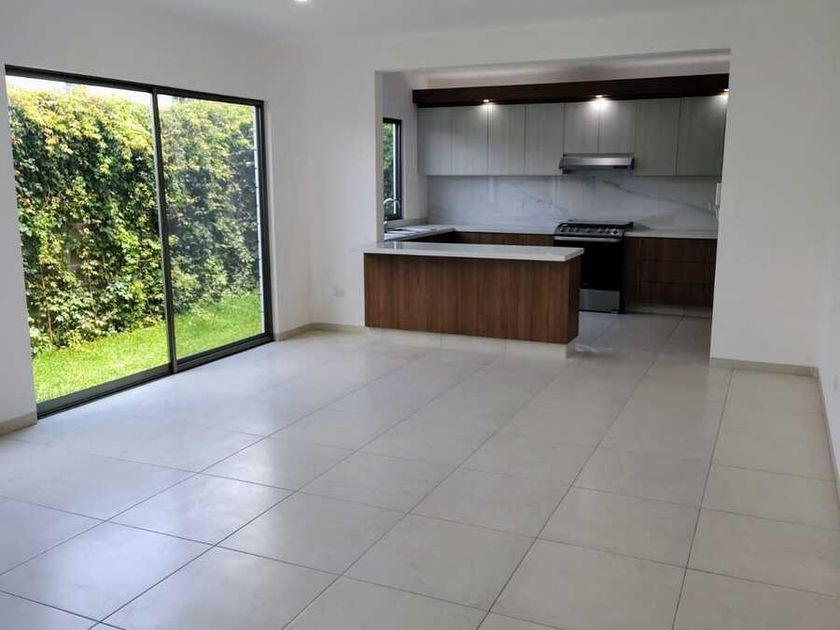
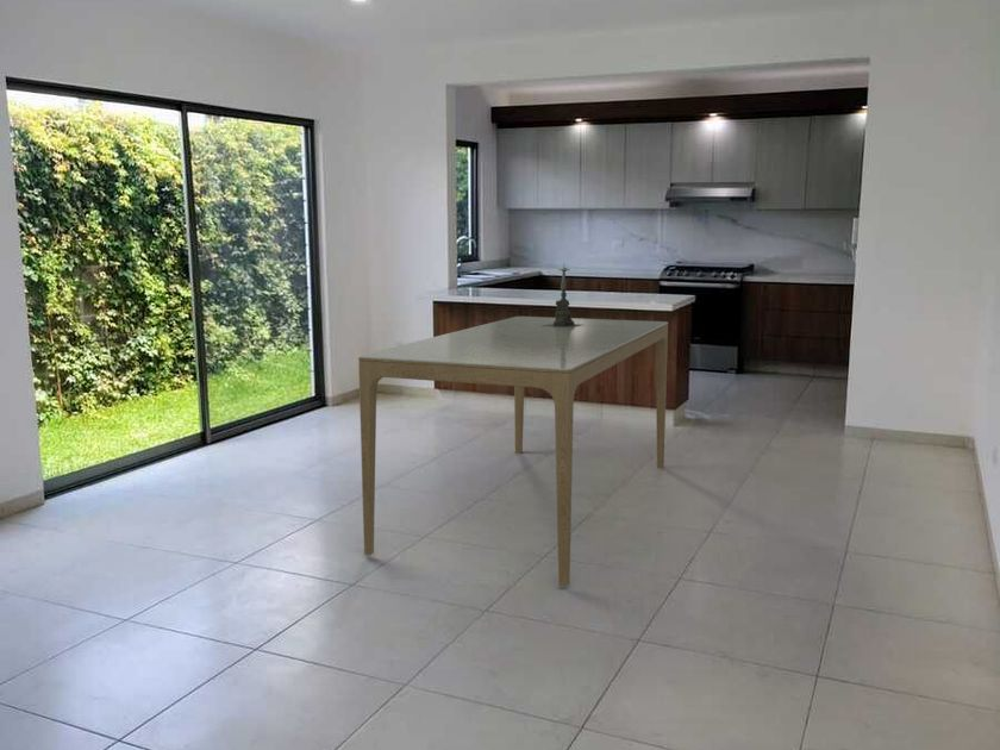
+ candle holder (563, 292)
+ dining table (523, 421)
